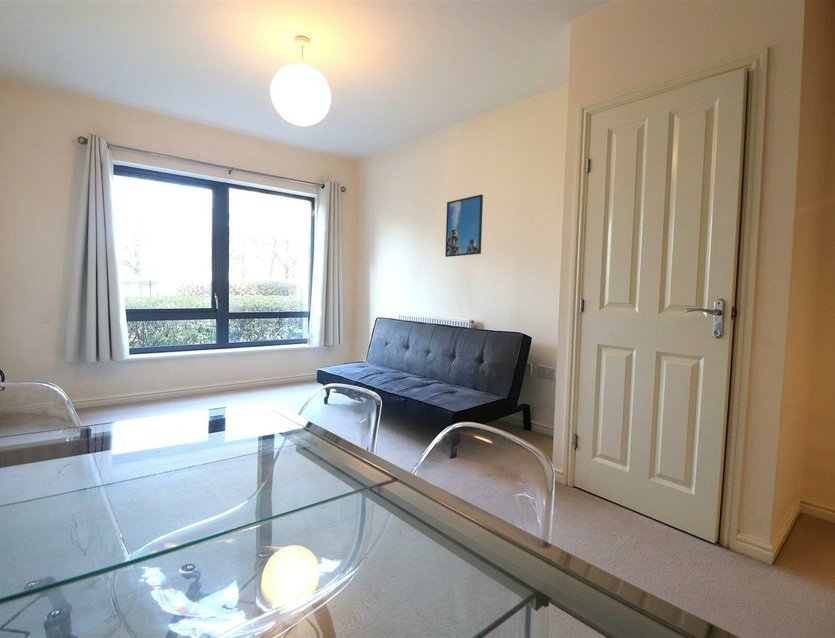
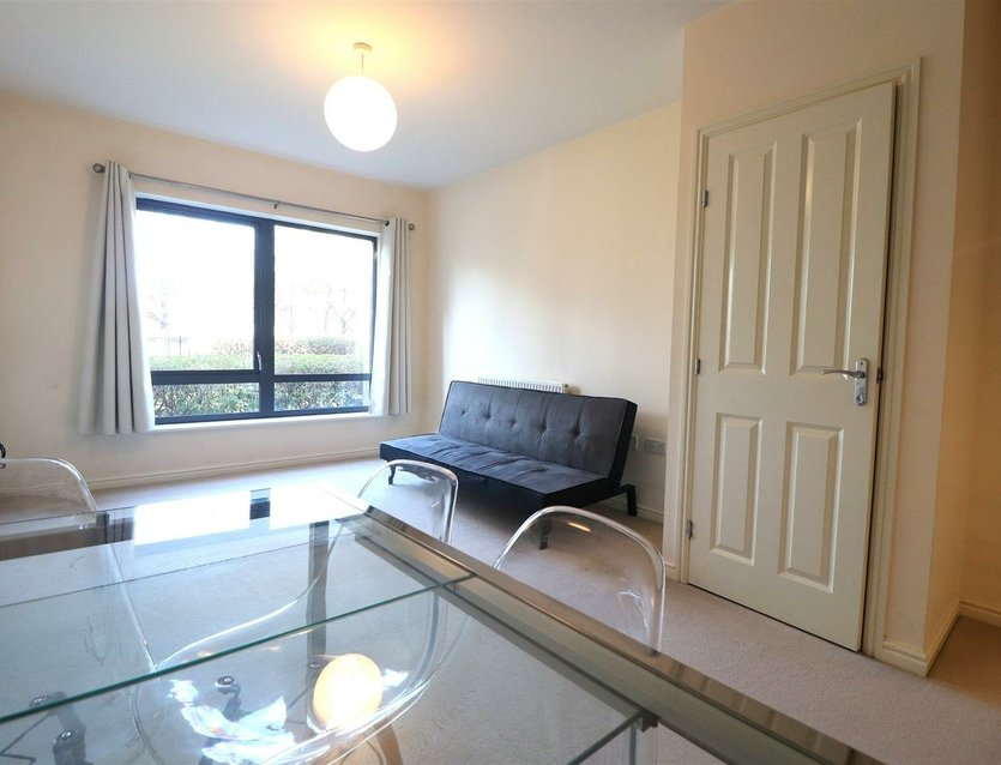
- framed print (463, 227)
